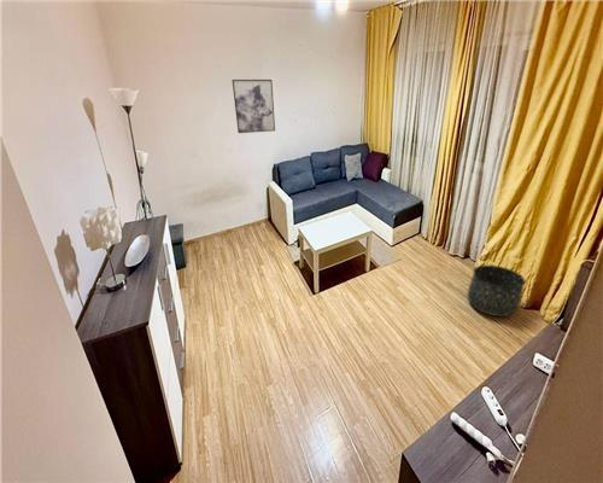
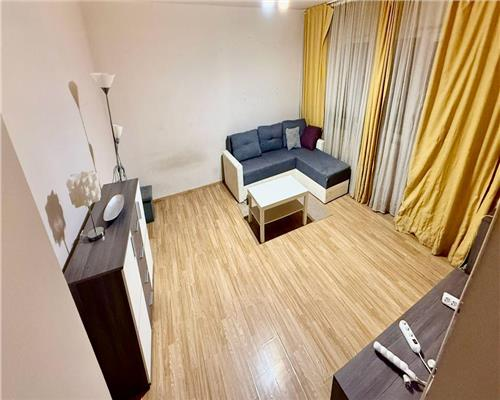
- wall art (254, 106)
- basket (493, 290)
